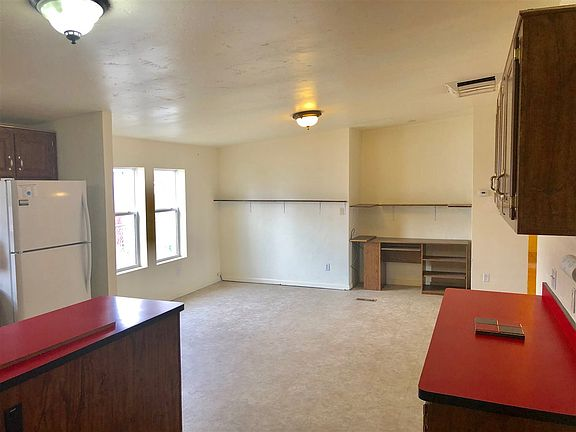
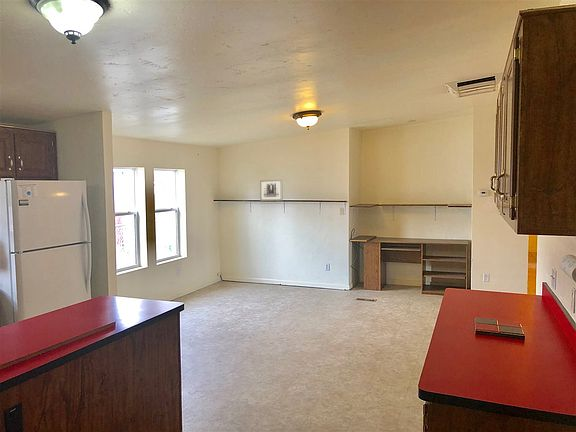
+ wall art (271, 190)
